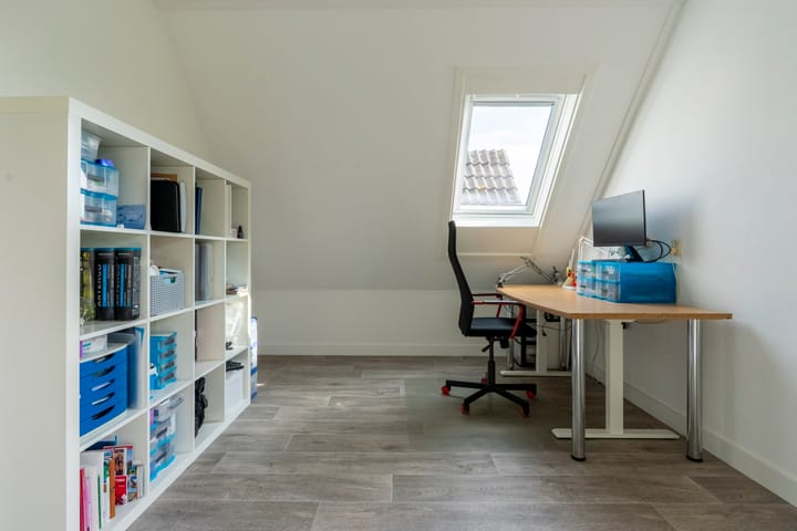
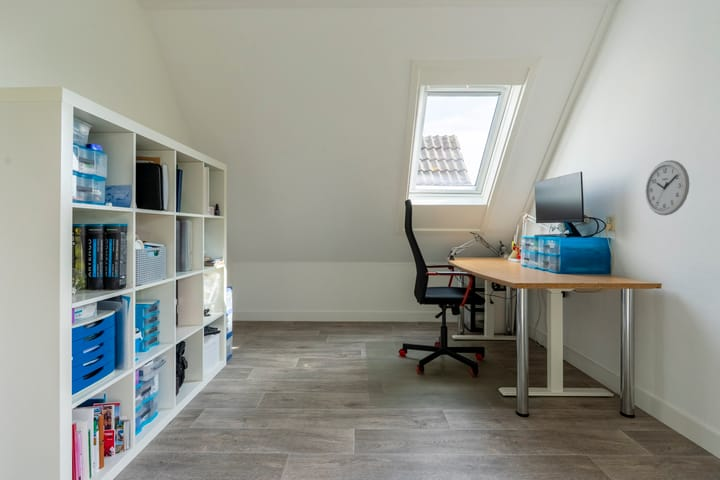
+ wall clock (664, 188)
